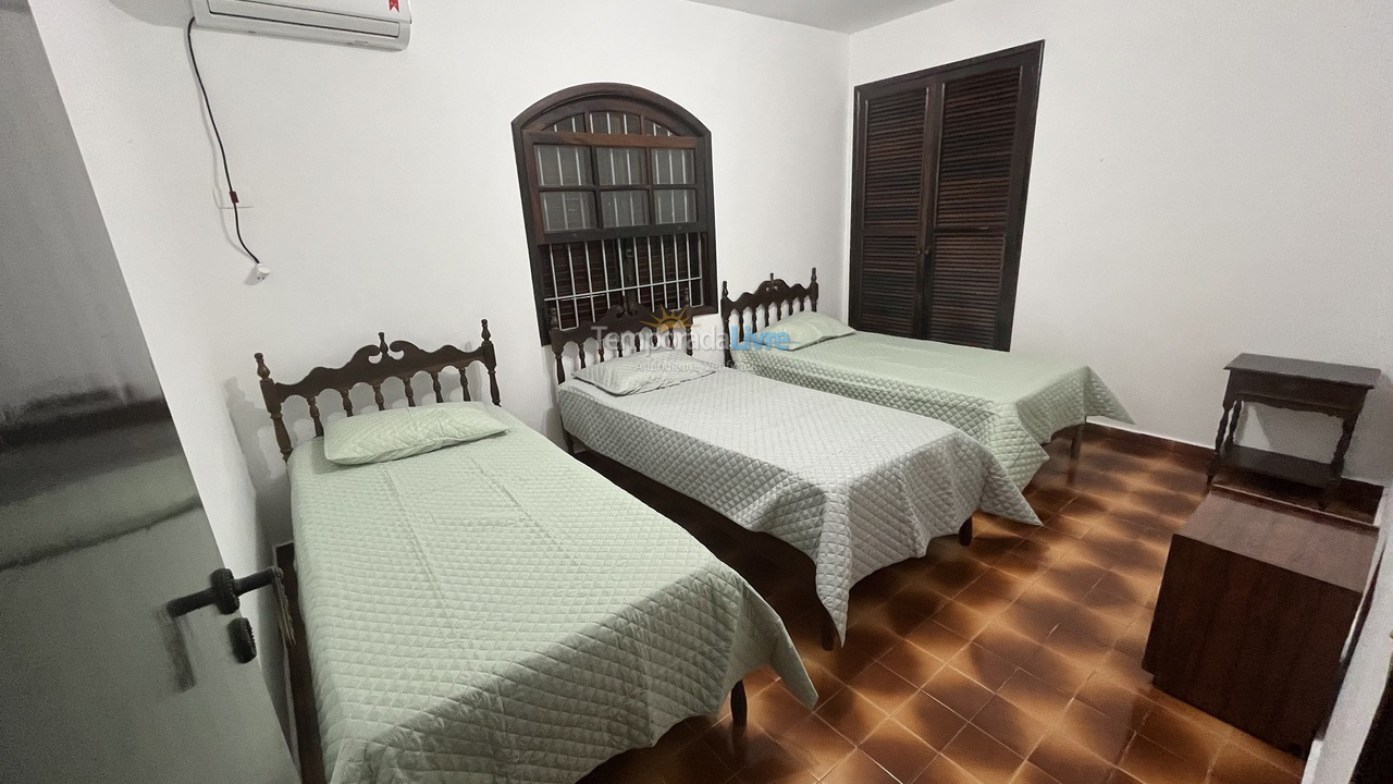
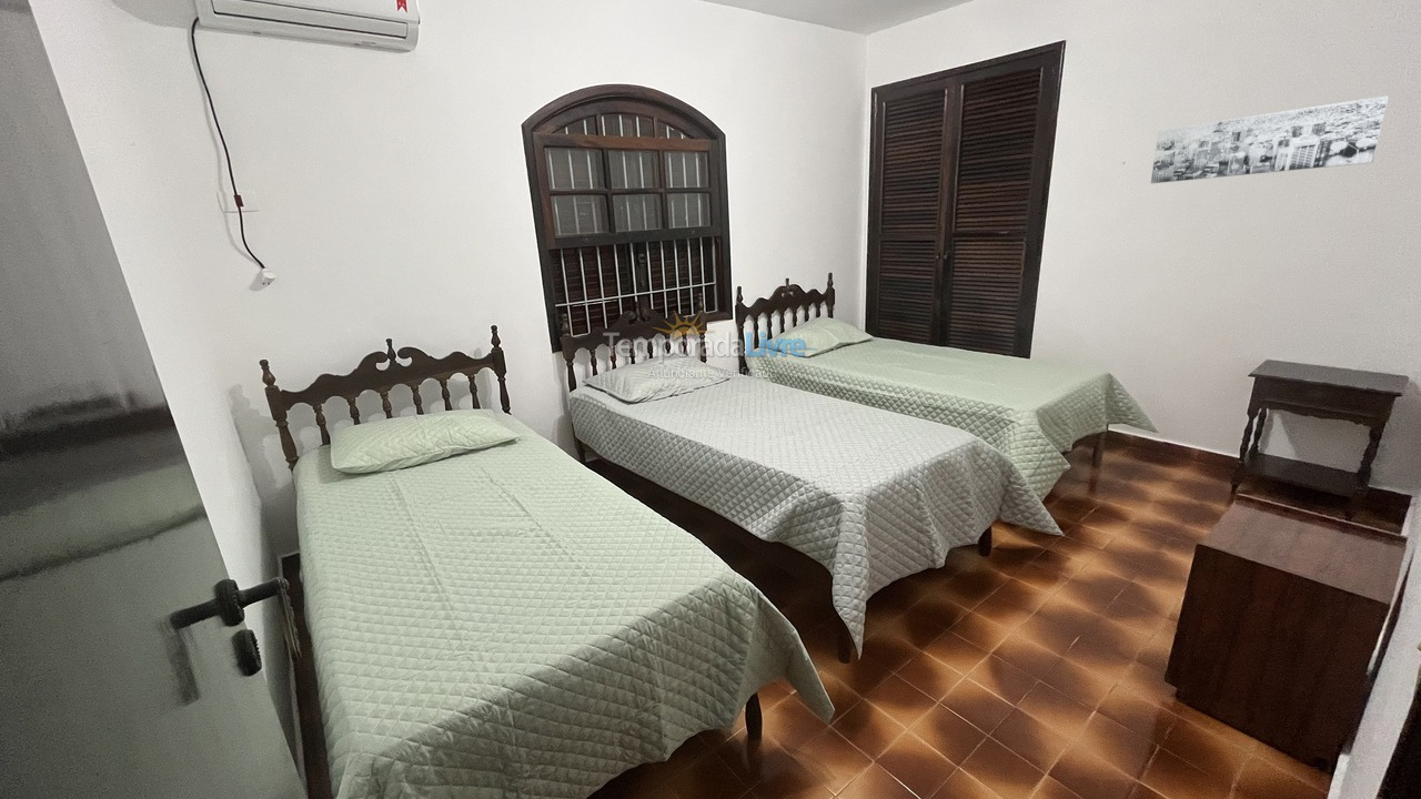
+ wall art (1254, 144)
